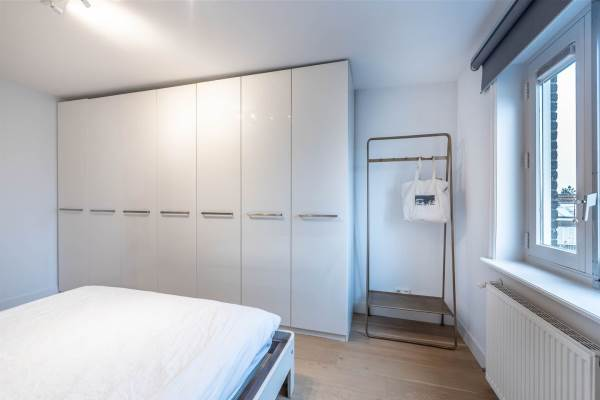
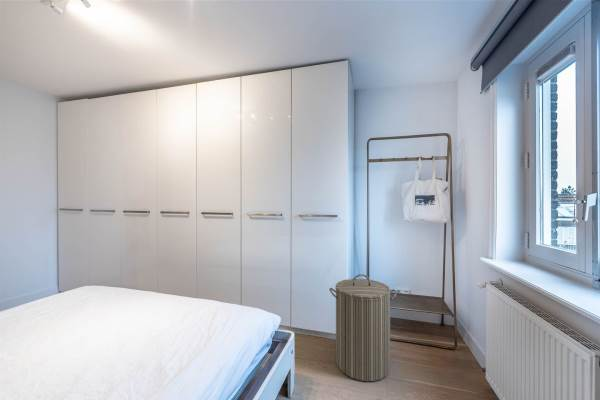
+ laundry hamper (362, 319)
